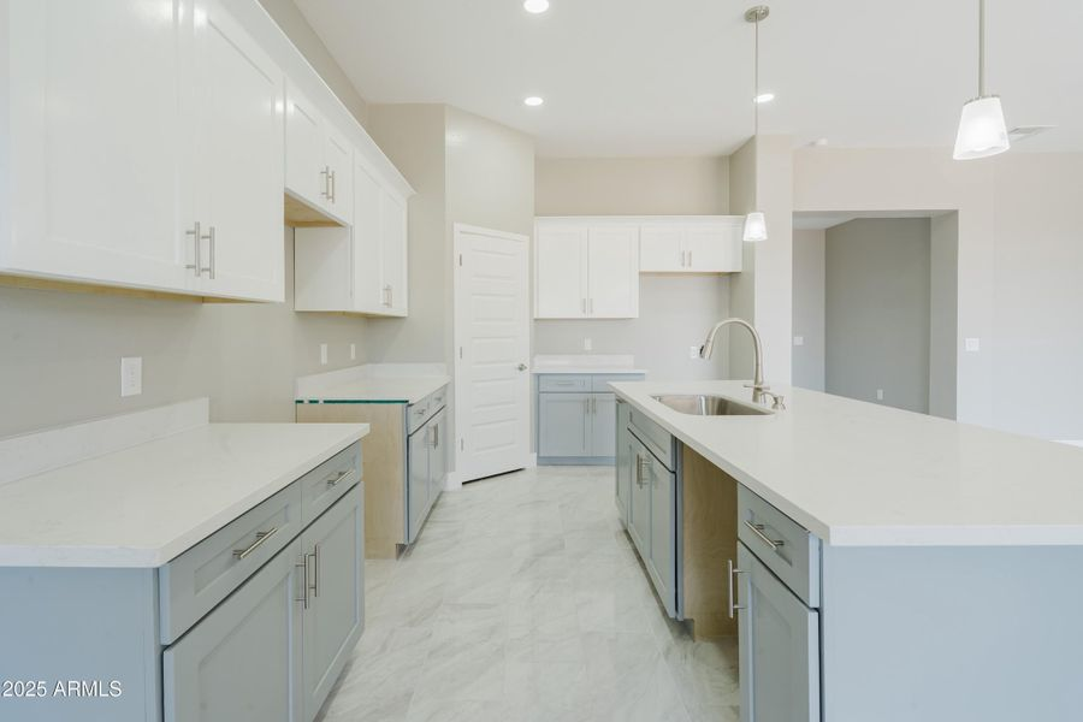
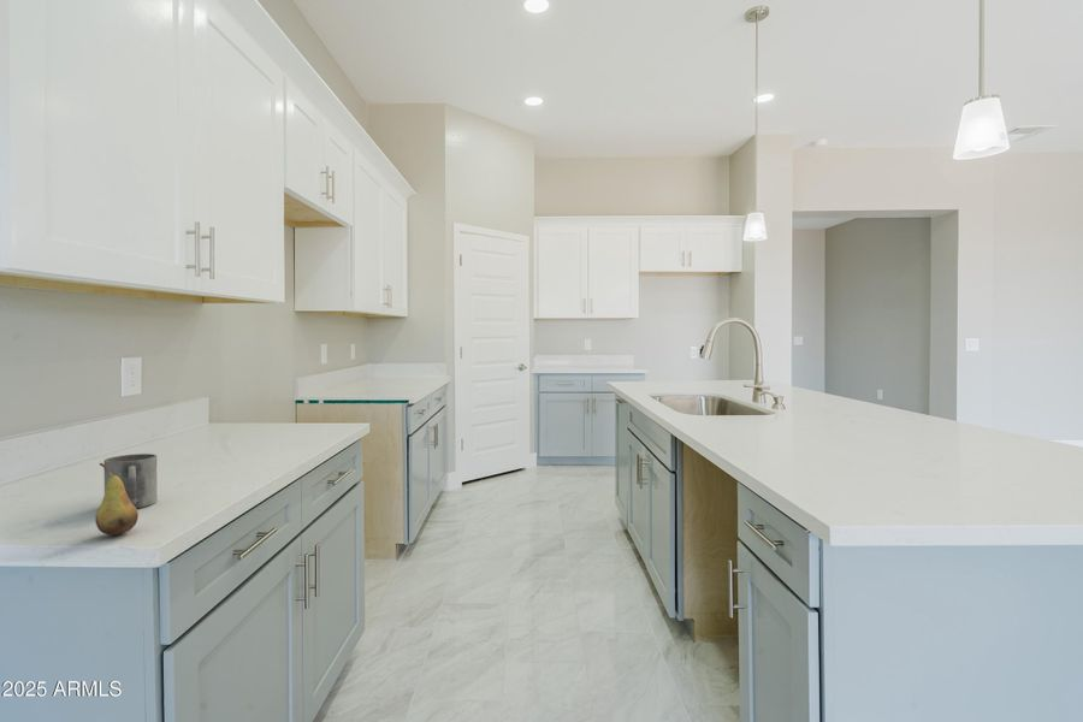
+ mug (131, 483)
+ fruit (117, 498)
